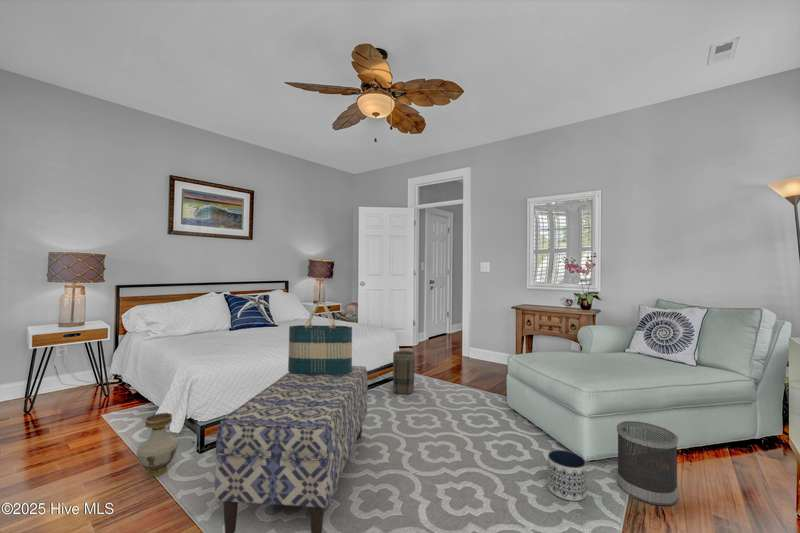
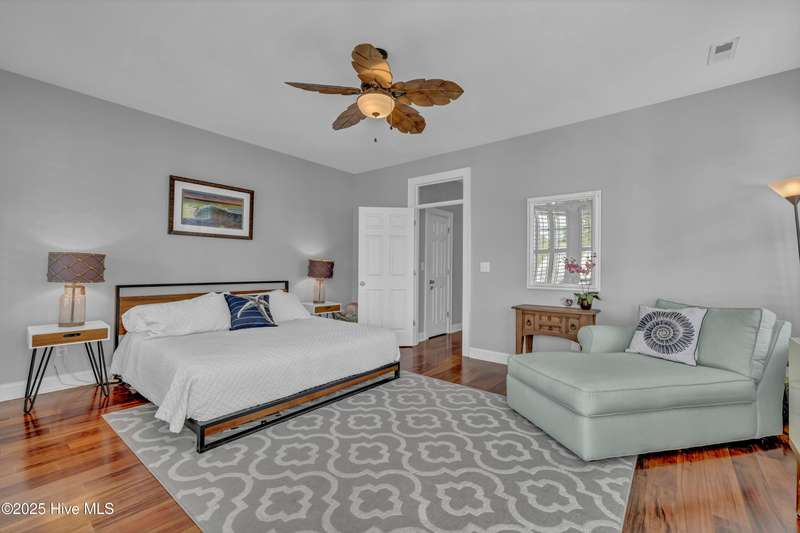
- basket (403, 372)
- wastebasket (646, 460)
- vase (158, 444)
- planter (566, 474)
- bench (309, 431)
- tote bag (320, 336)
